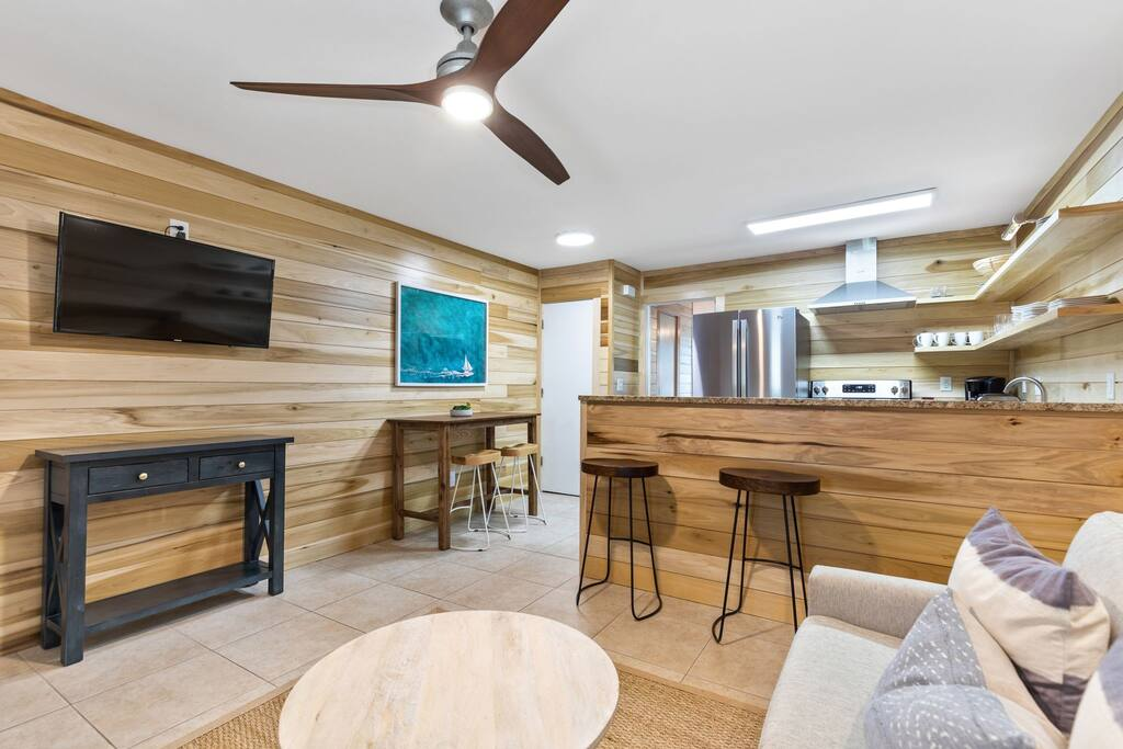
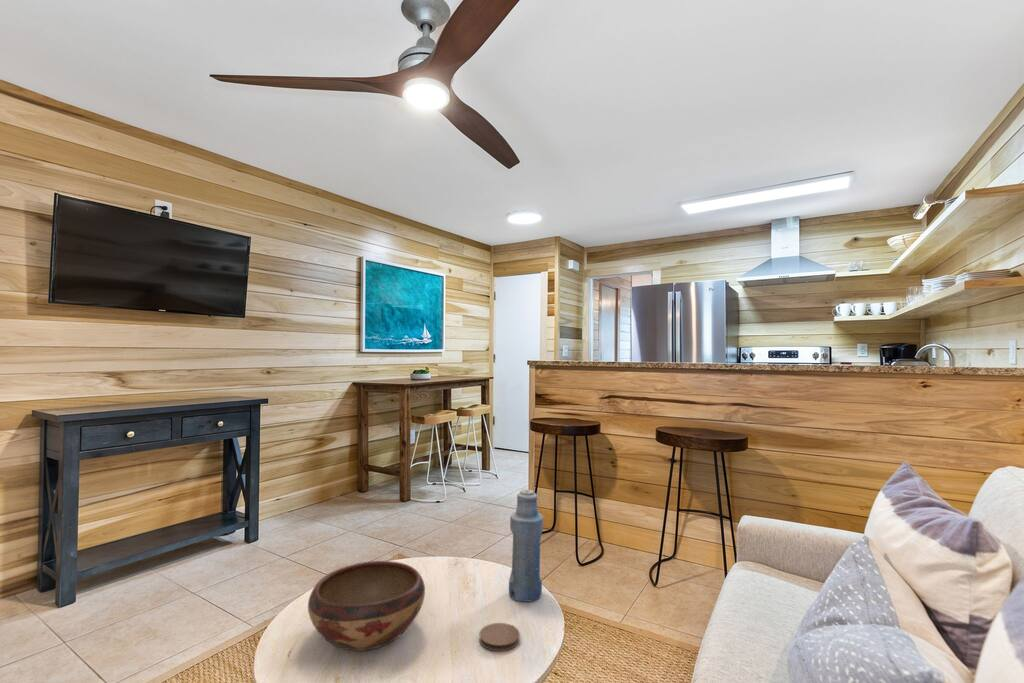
+ bottle (526, 542)
+ decorative bowl (368, 607)
+ coaster (499, 636)
